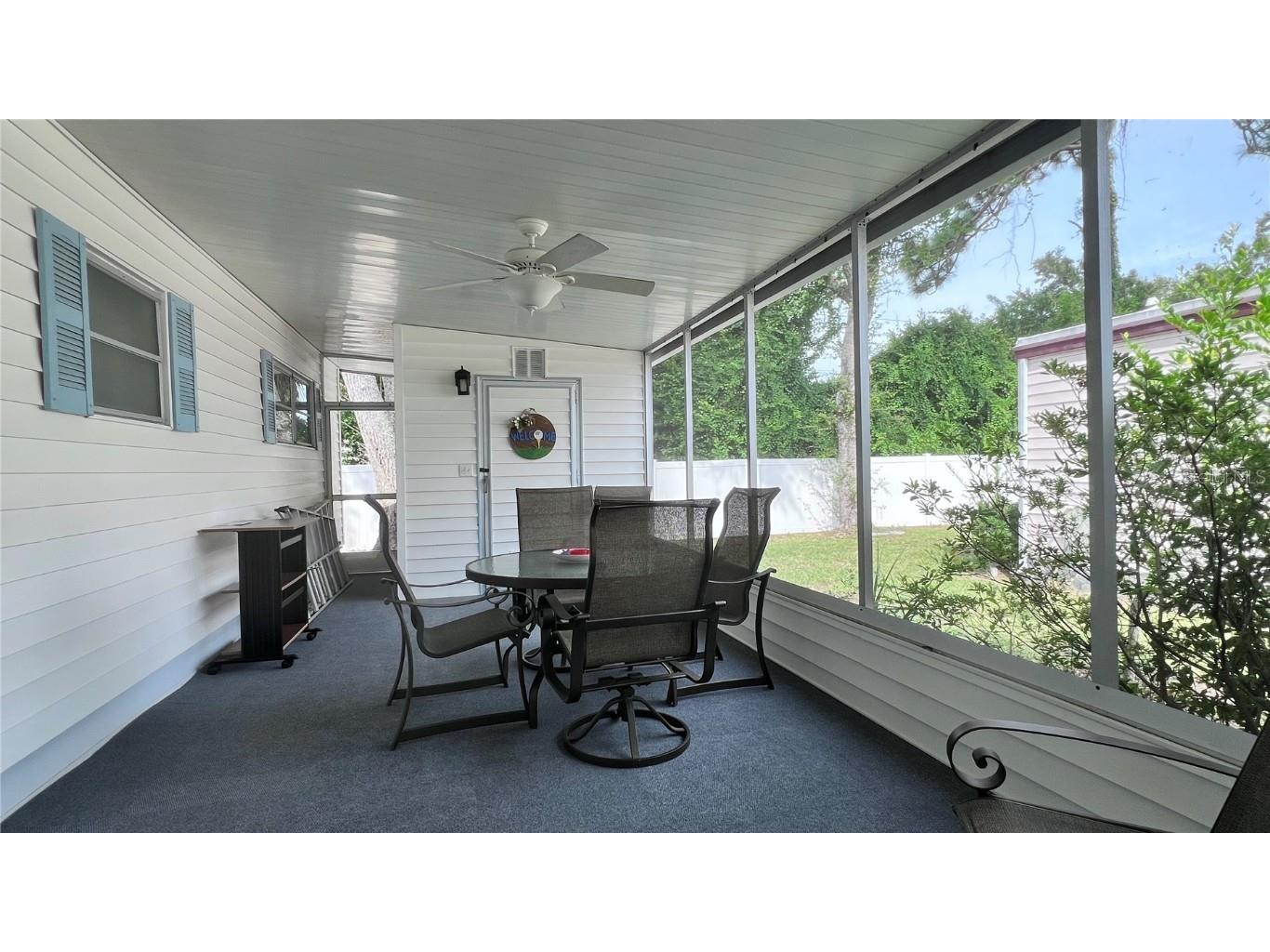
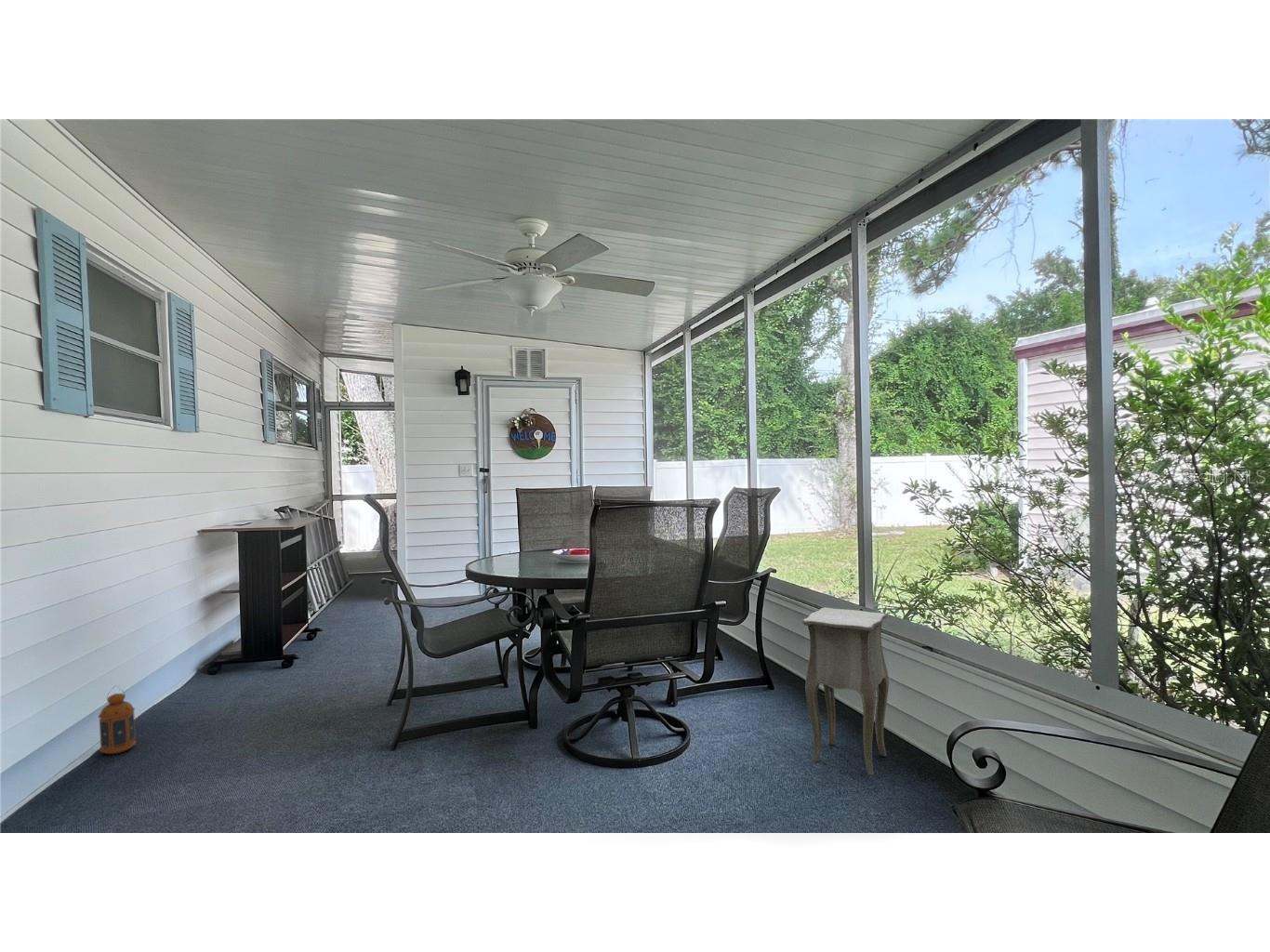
+ lantern (116, 718)
+ side table (847, 687)
